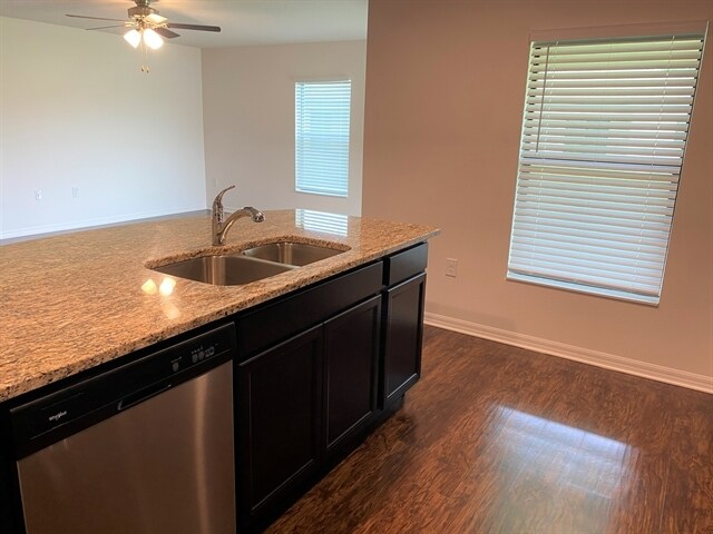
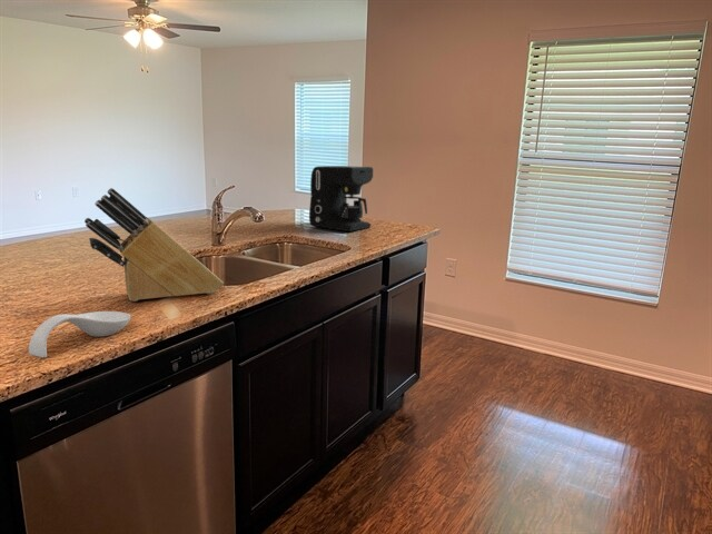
+ knife block (156, 241)
+ spoon rest (82, 325)
+ coffee maker (343, 197)
